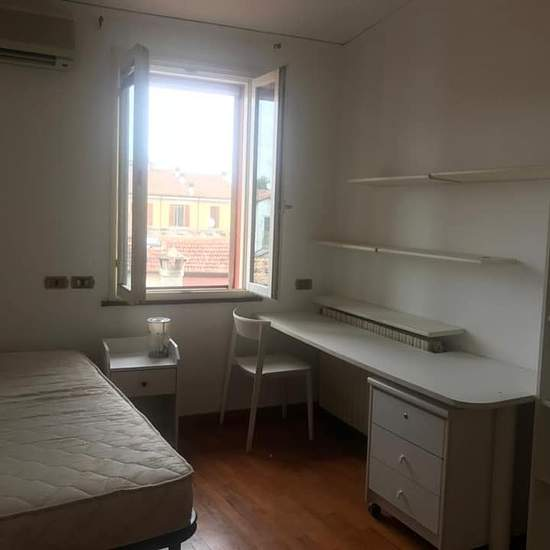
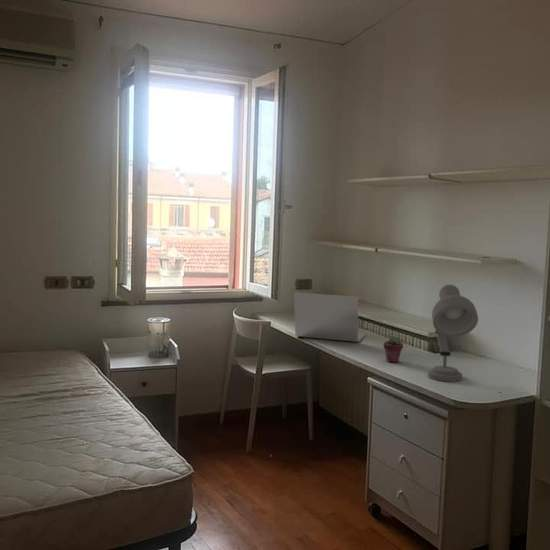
+ desk lamp (449, 332)
+ laptop (331, 314)
+ potted succulent (393, 348)
